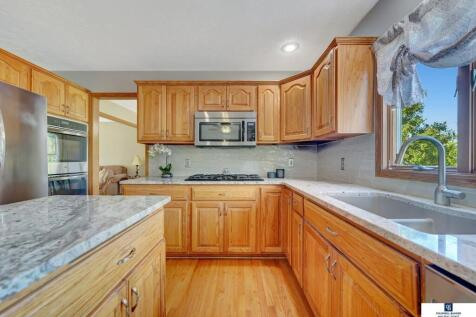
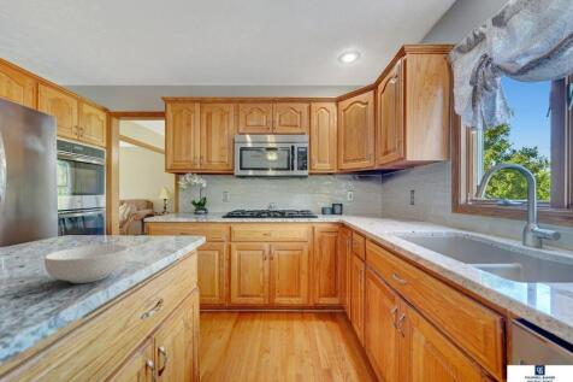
+ cereal bowl (89, 264)
